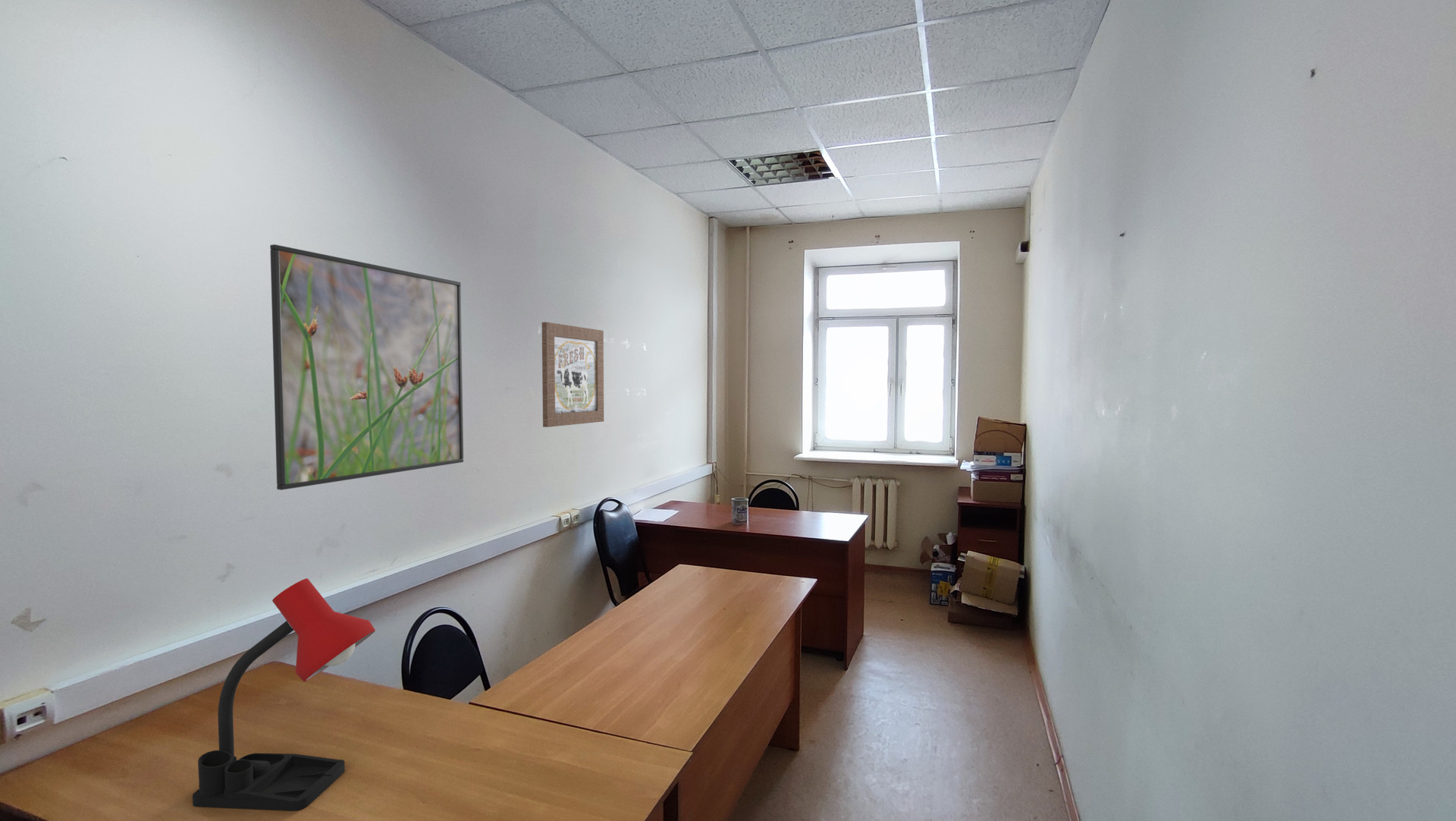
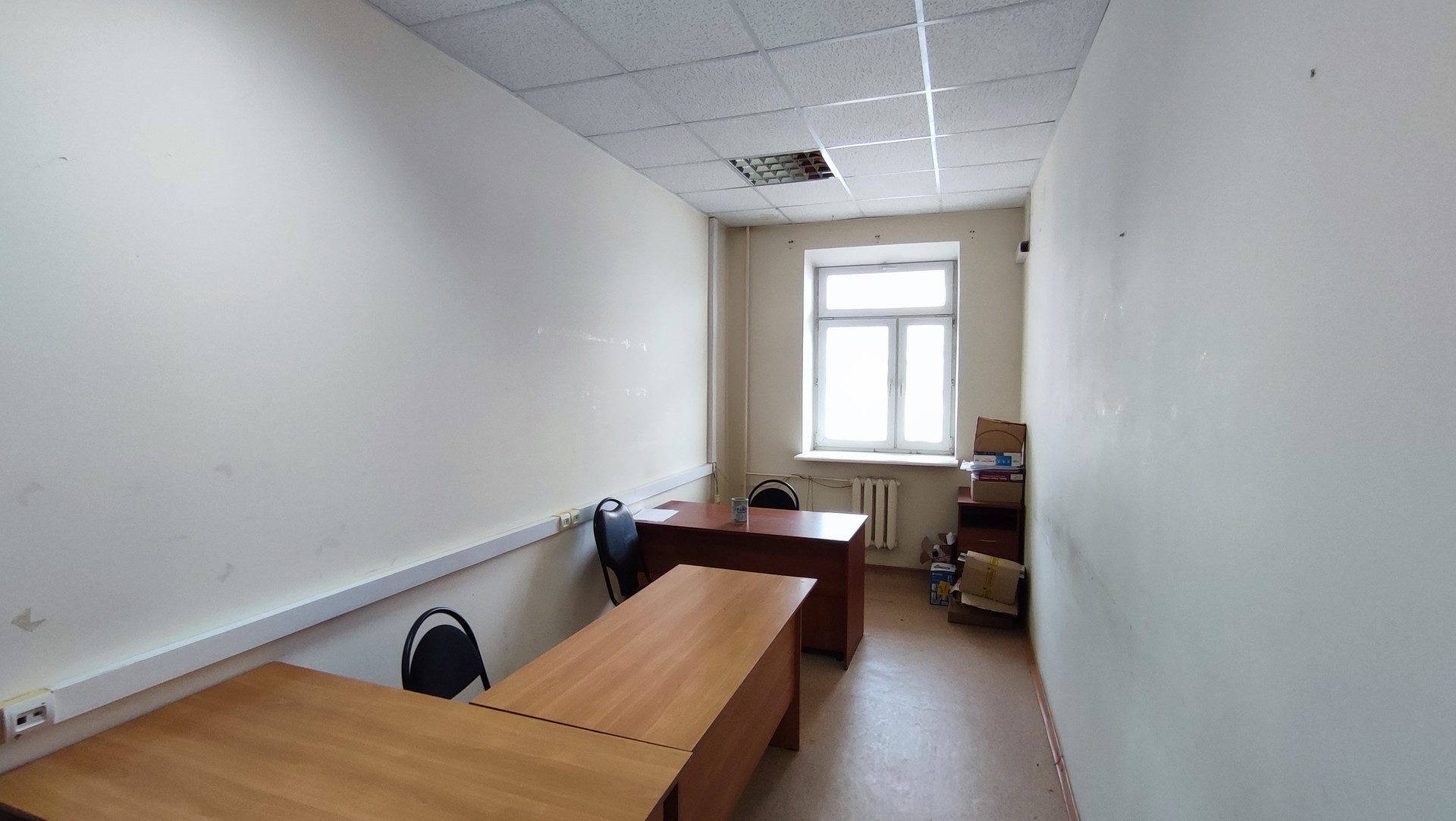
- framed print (382, 370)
- wall art (575, 375)
- desk lamp (296, 673)
